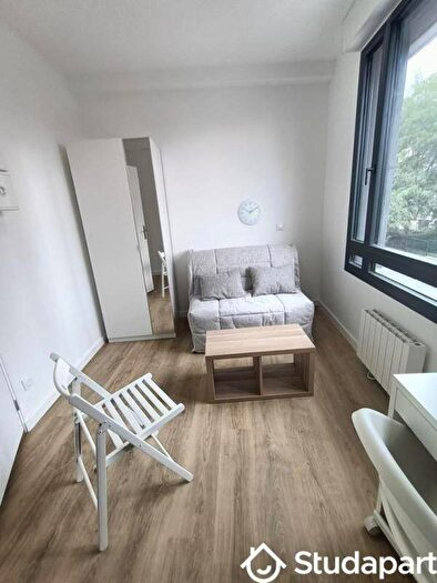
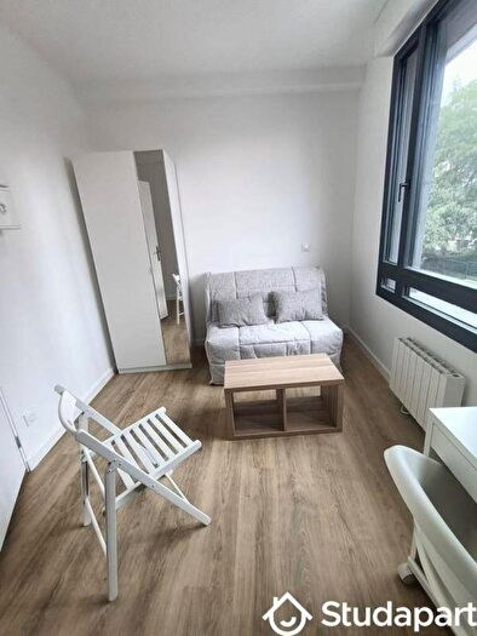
- wall clock (250, 212)
